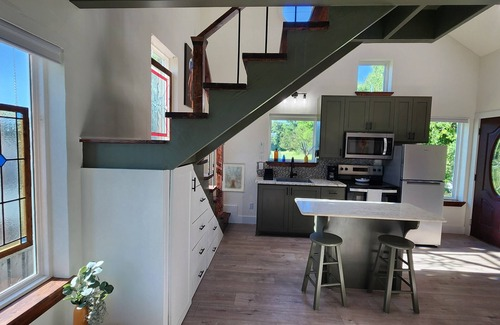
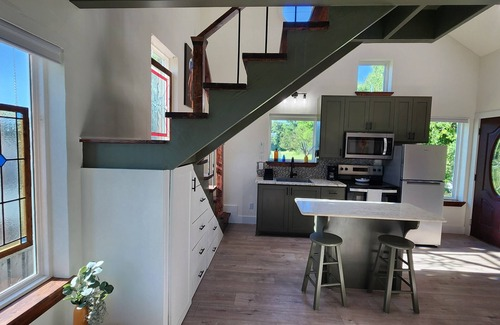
- picture frame (233, 177)
